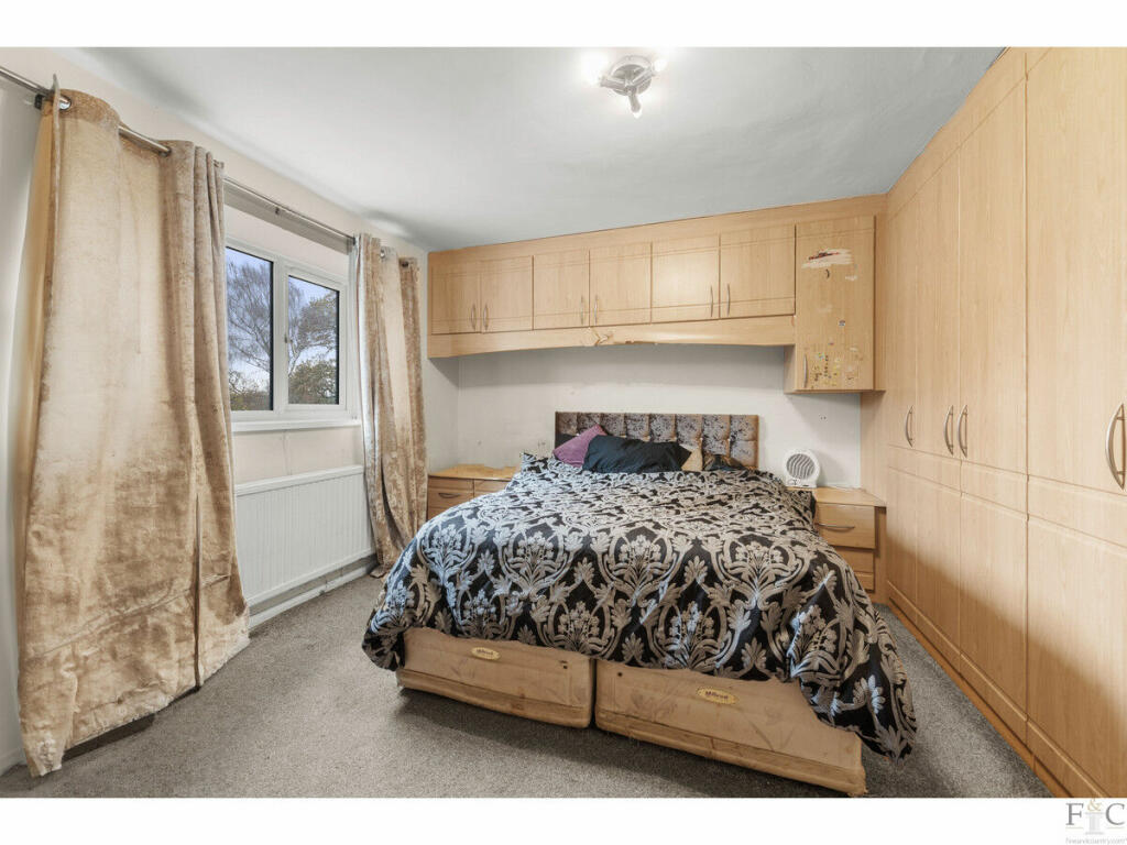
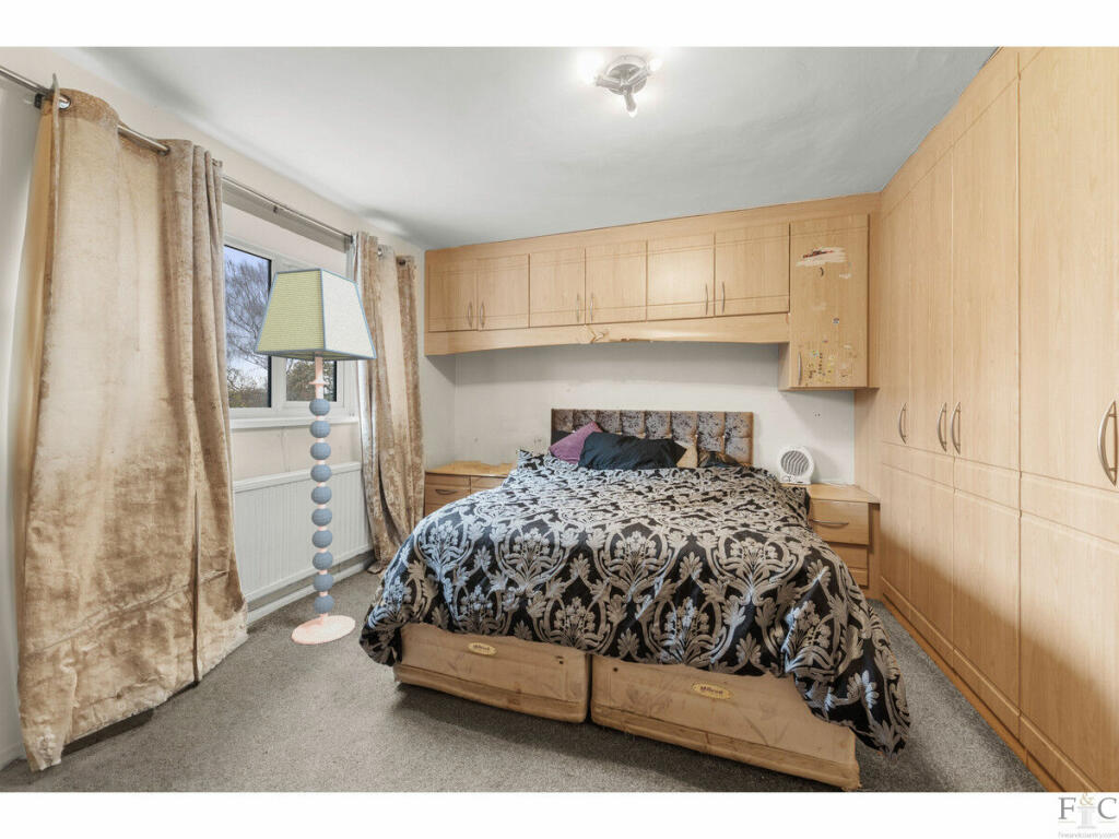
+ floor lamp (320, 453)
